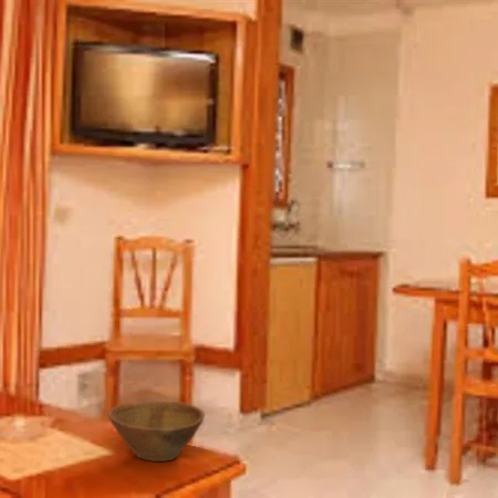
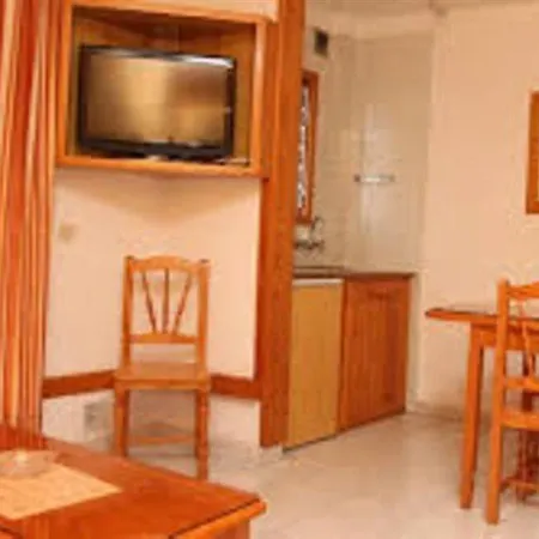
- bowl (155, 434)
